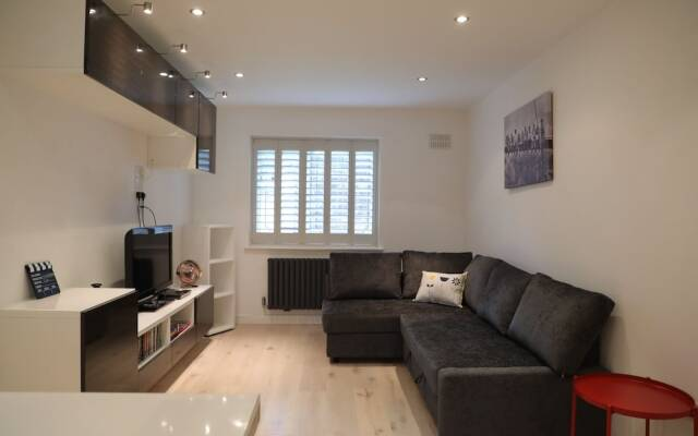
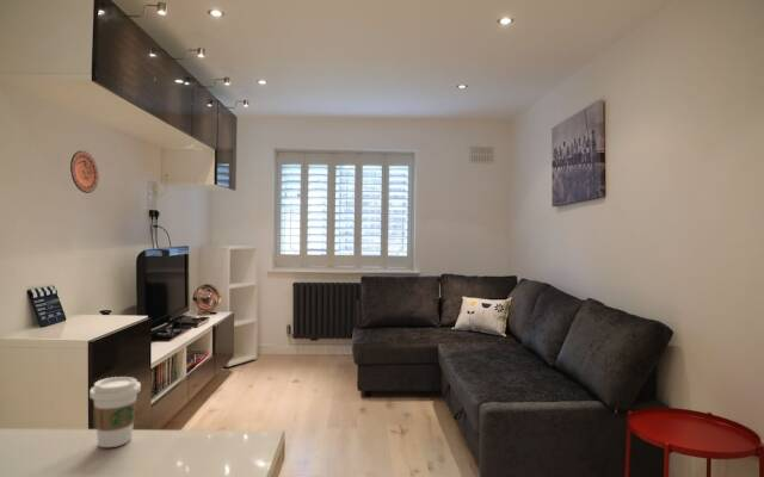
+ decorative plate (84, 172)
+ coffee cup (115, 410)
